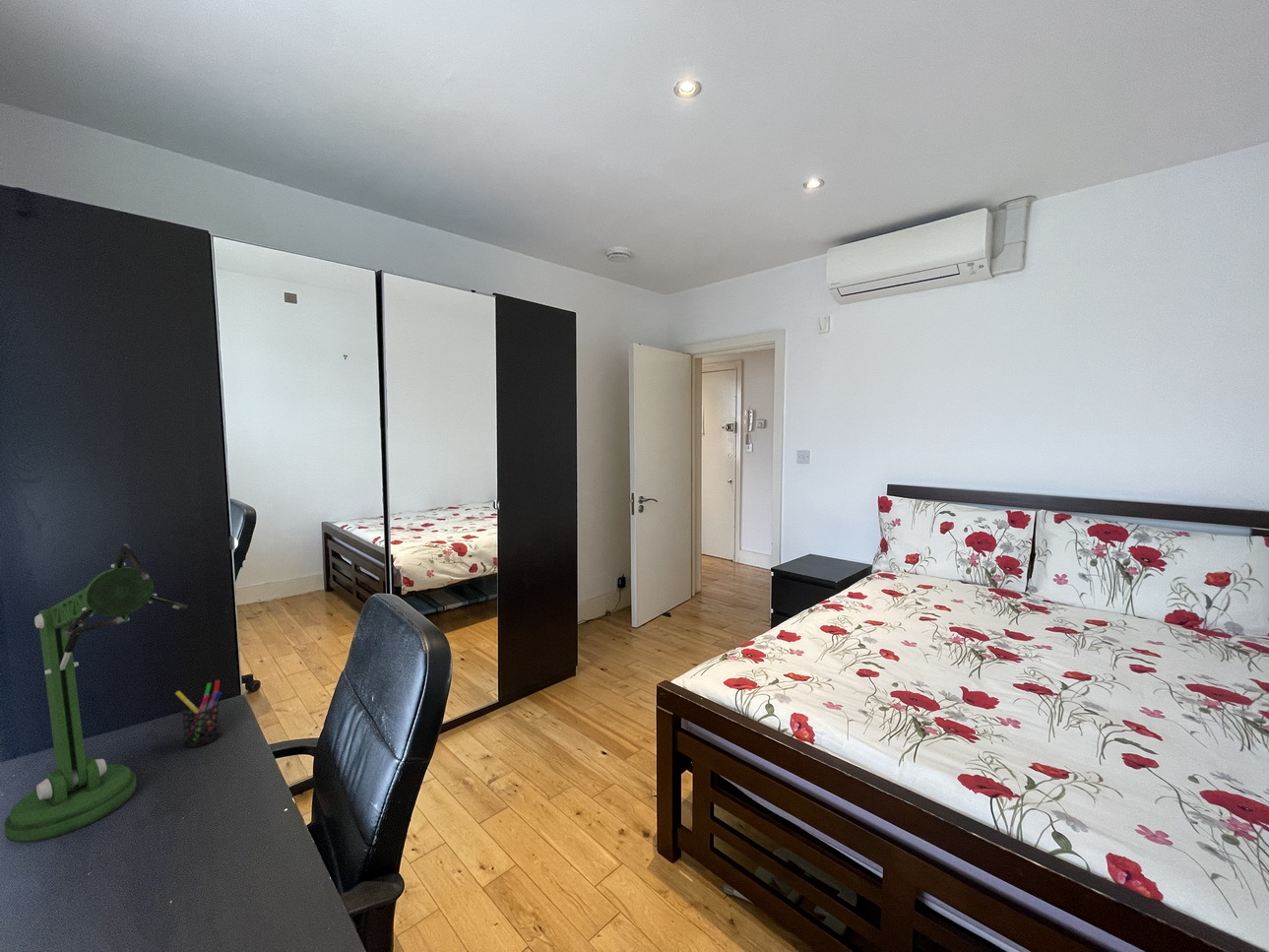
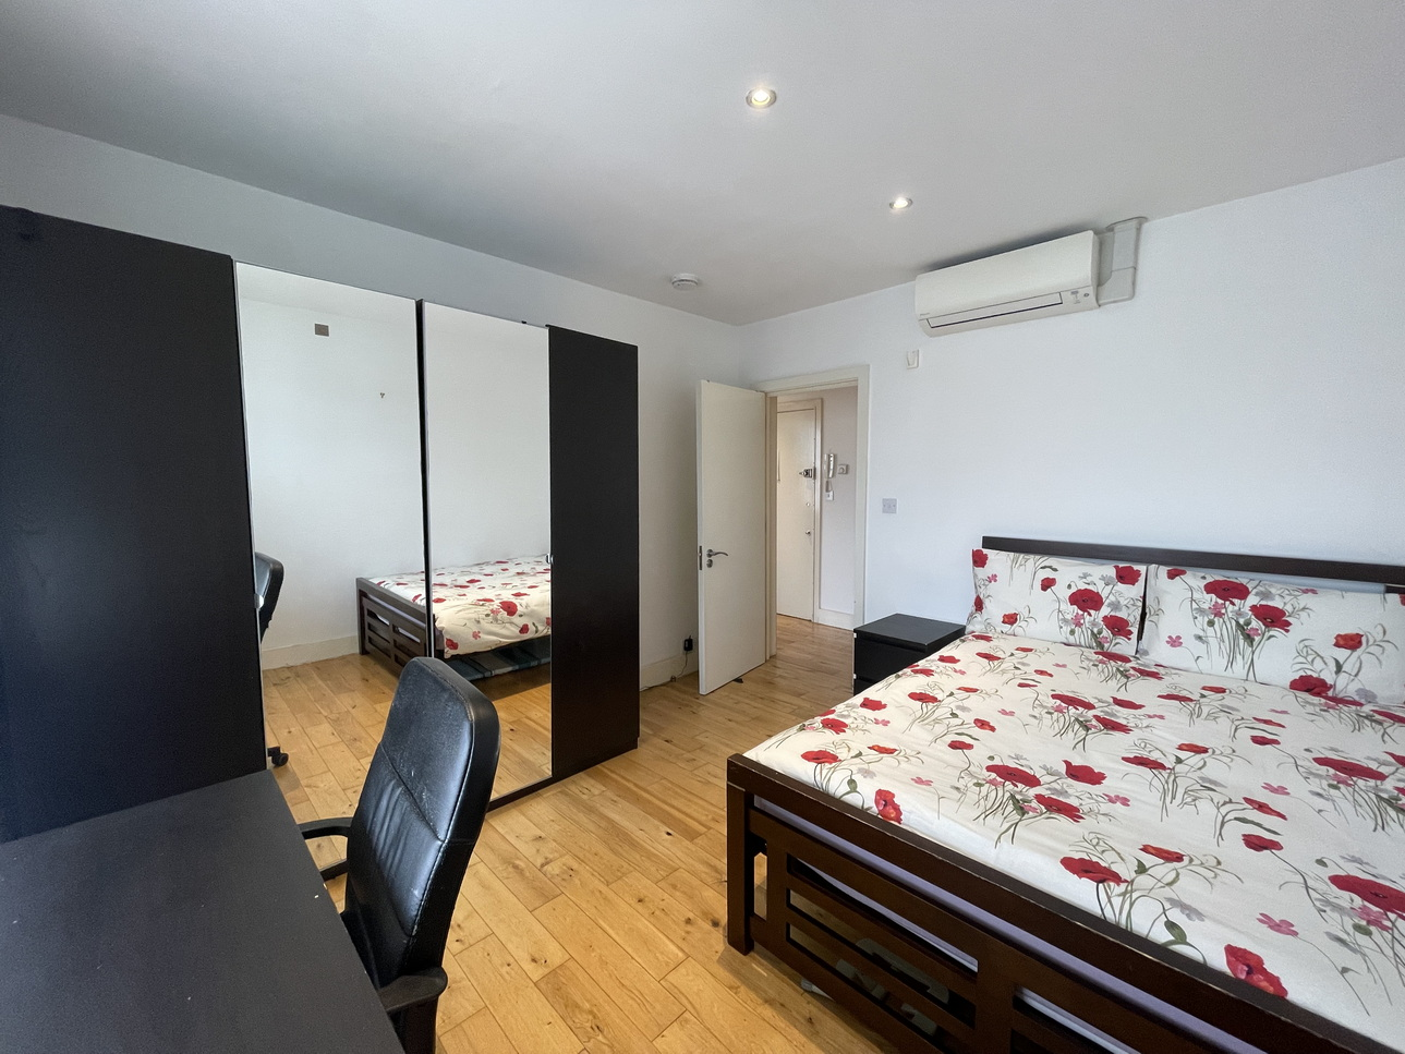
- pen holder (204, 709)
- desk lamp (77, 692)
